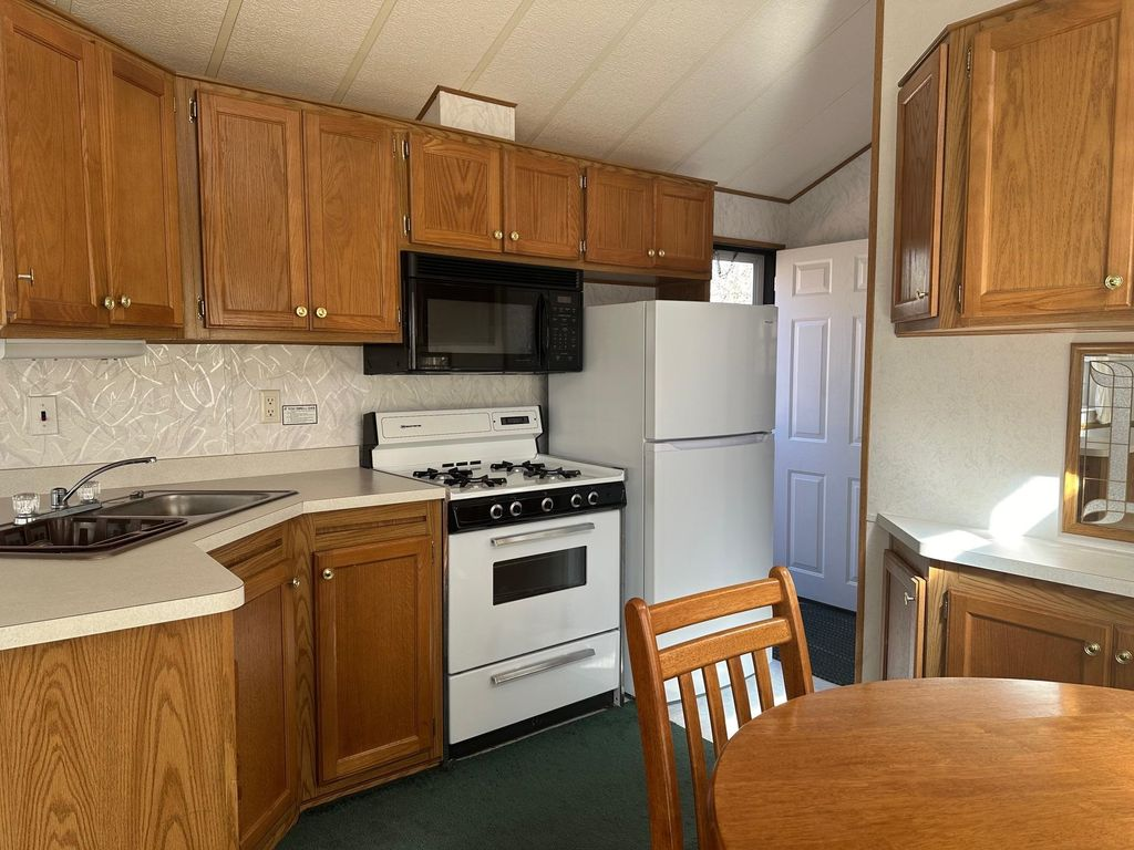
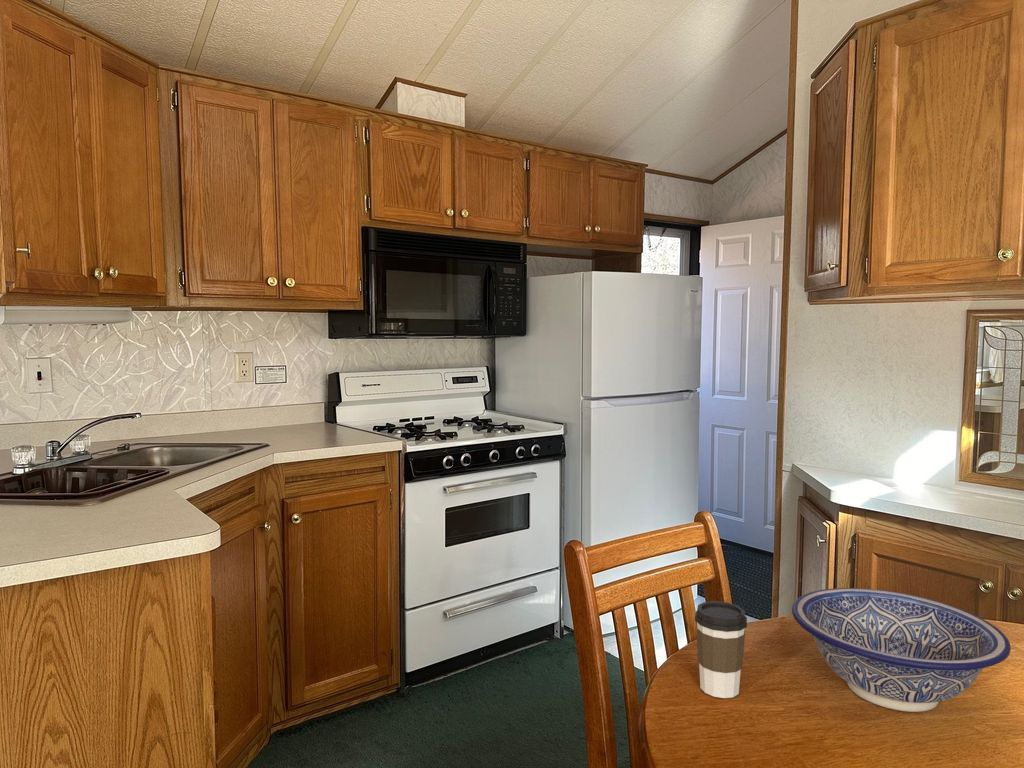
+ coffee cup (720, 649)
+ decorative bowl (892, 656)
